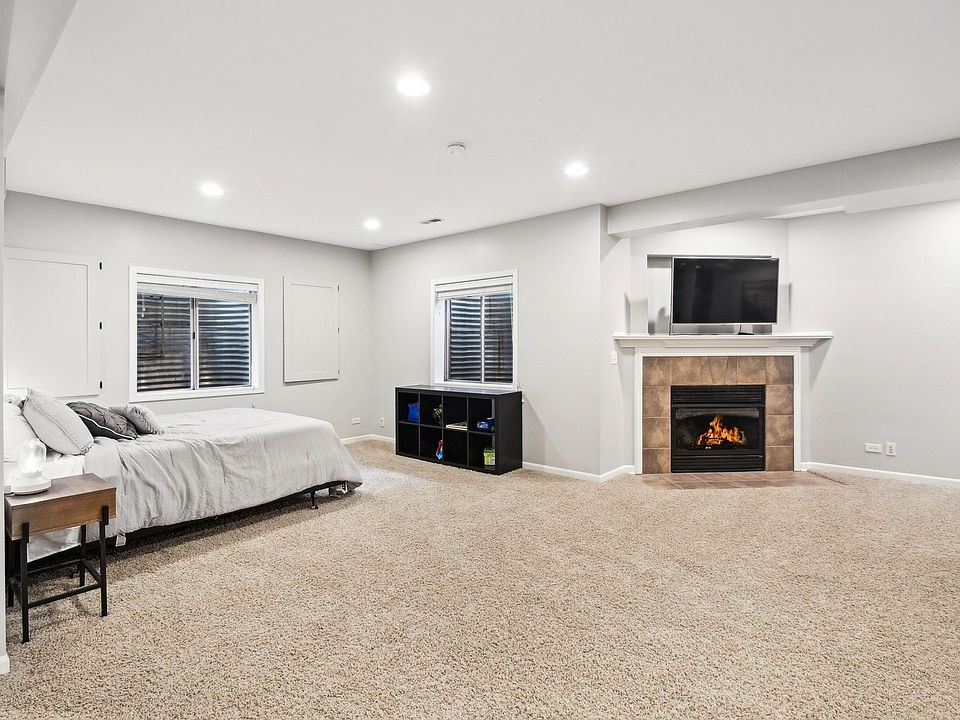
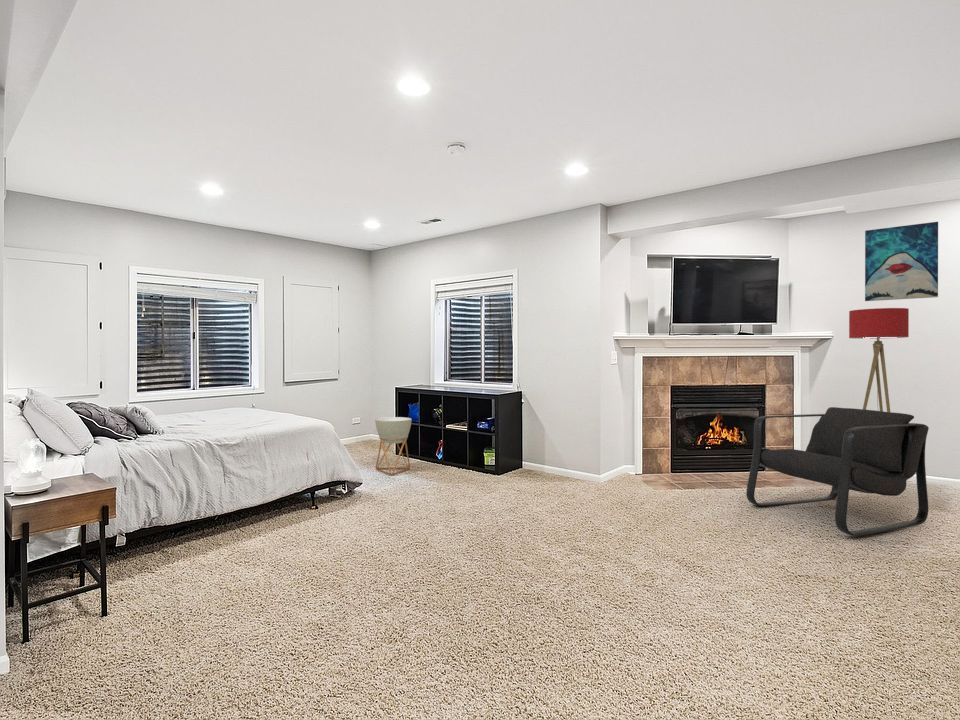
+ planter (393, 443)
+ wall art (900, 262)
+ floor lamp (877, 396)
+ armchair (835, 462)
